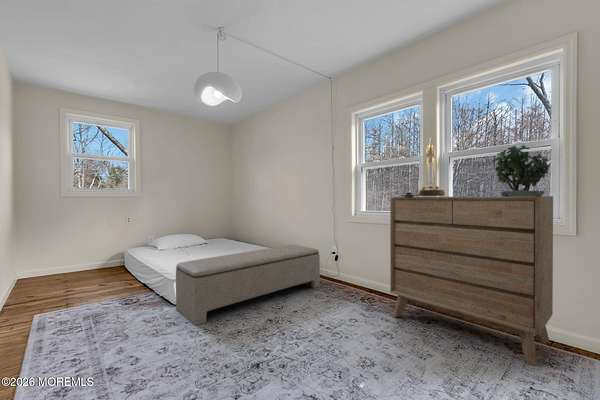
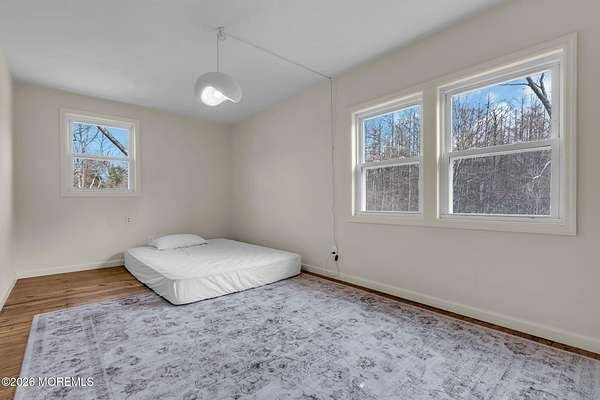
- potted plant (520, 170)
- dresser (463, 262)
- table lamp (423, 170)
- bench (255, 275)
